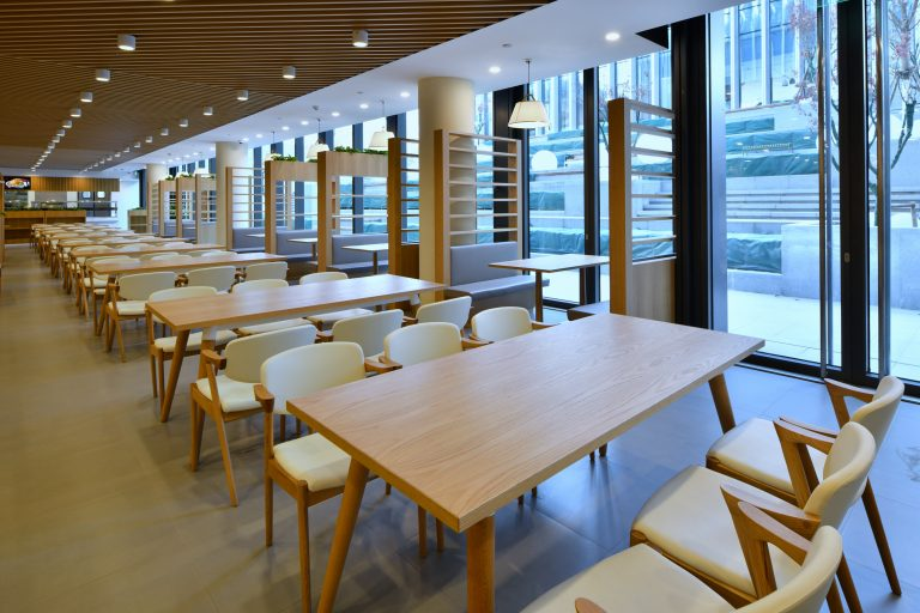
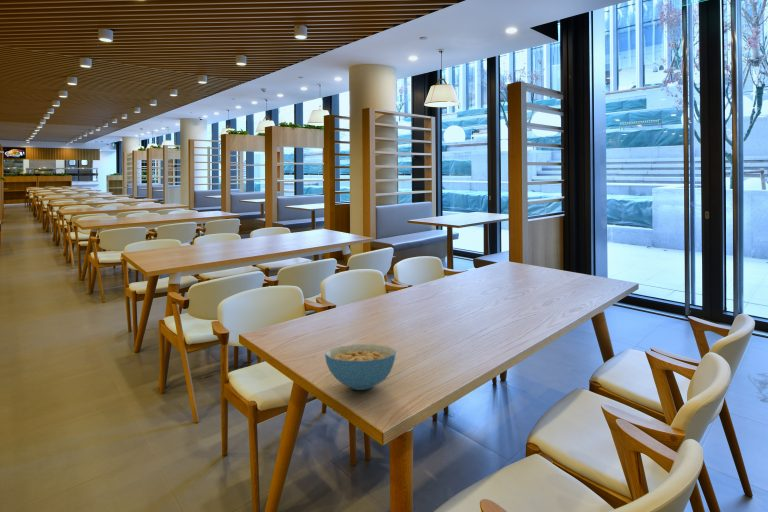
+ cereal bowl (361, 369)
